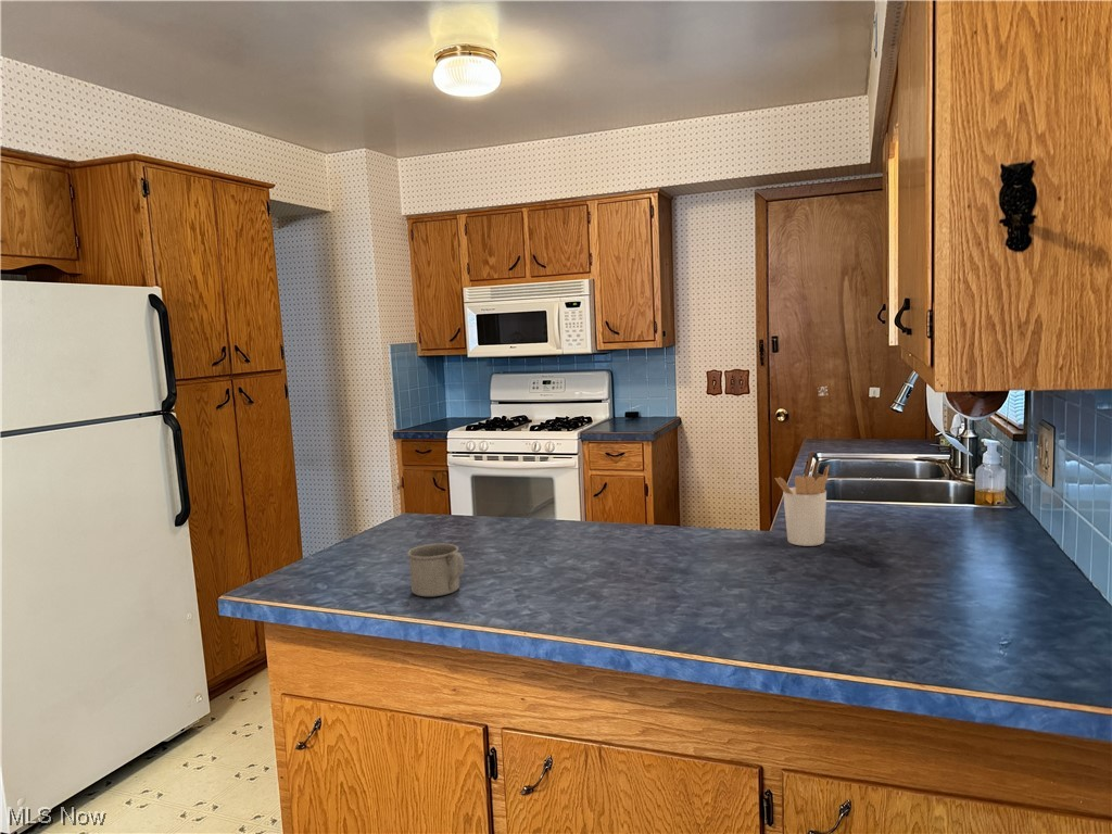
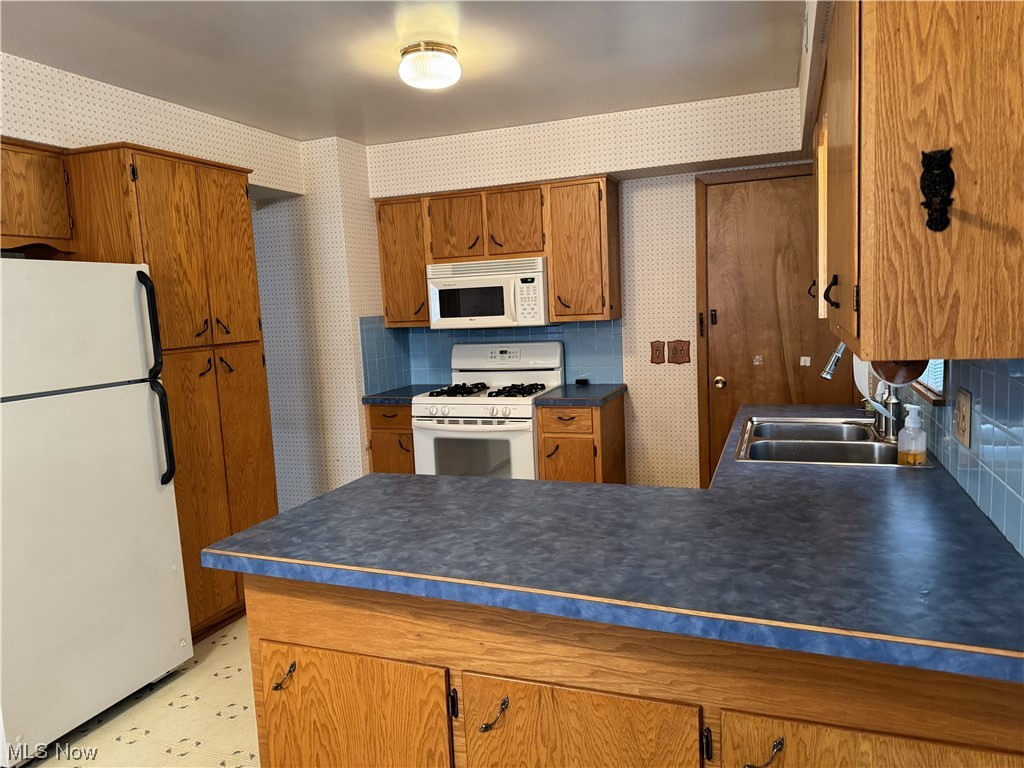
- utensil holder (807, 506)
- mug (438, 569)
